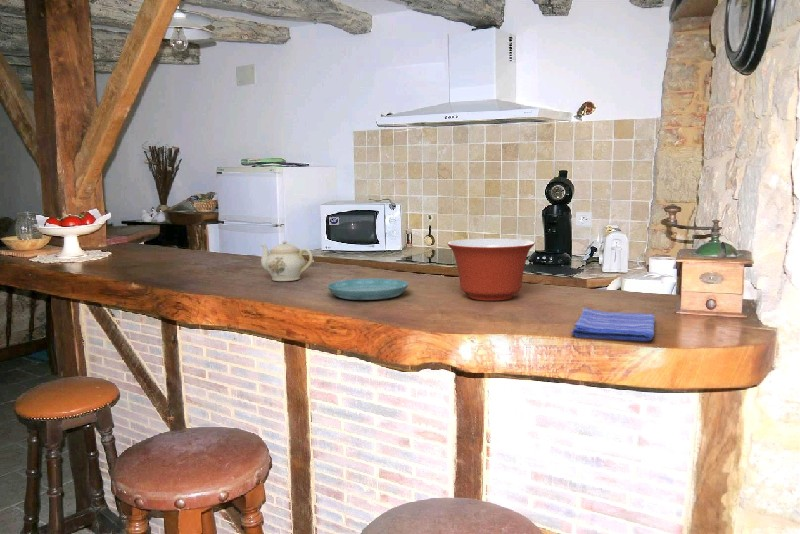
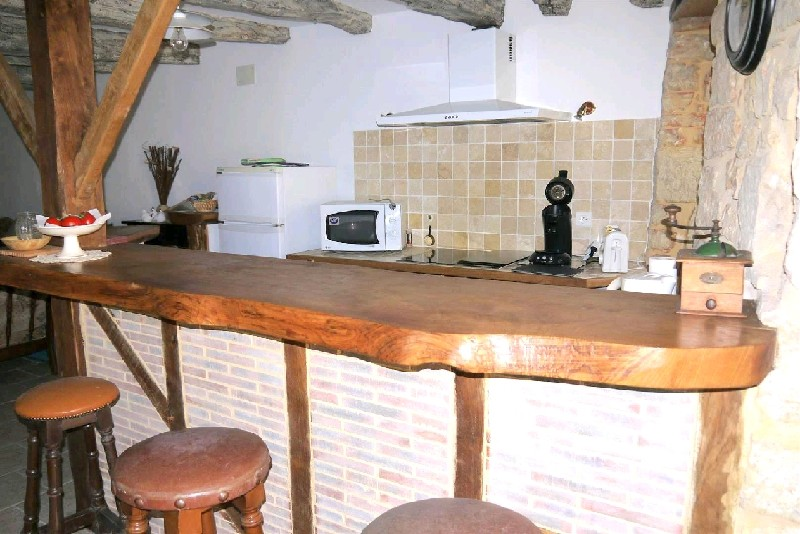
- saucer (368, 289)
- mixing bowl (490, 269)
- teapot (286, 260)
- dish towel (614, 322)
